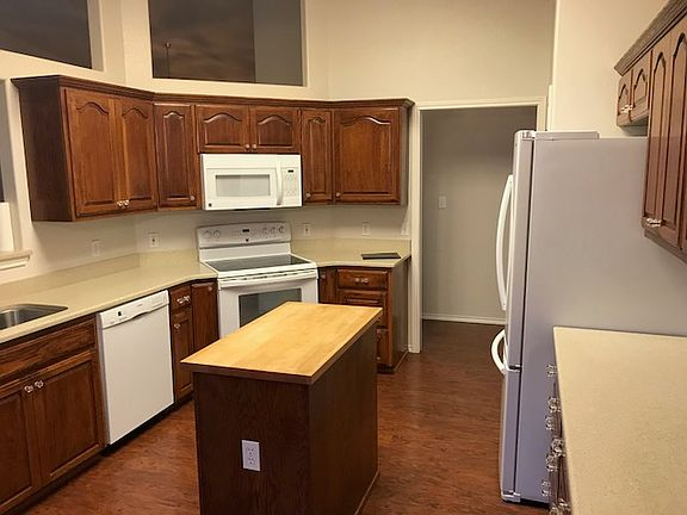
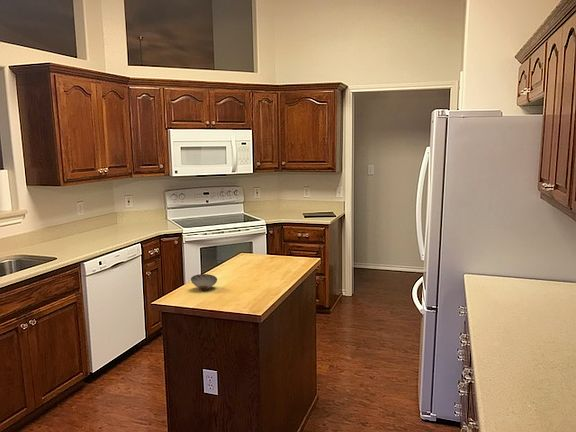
+ bowl (204, 280)
